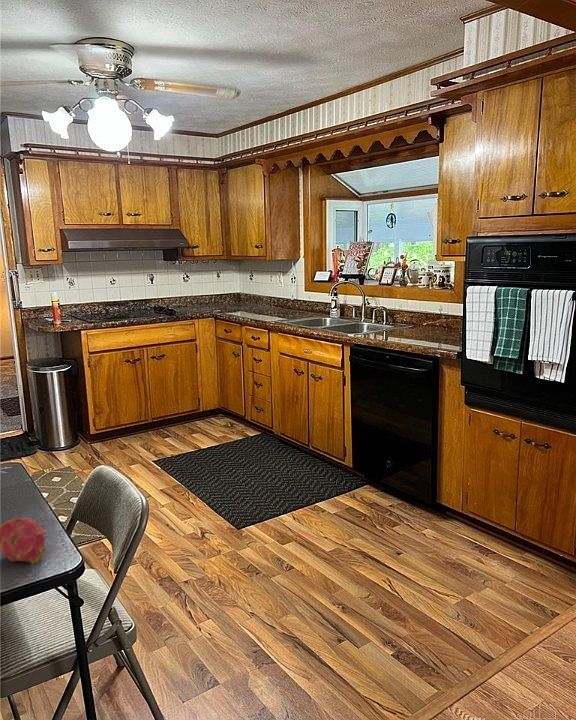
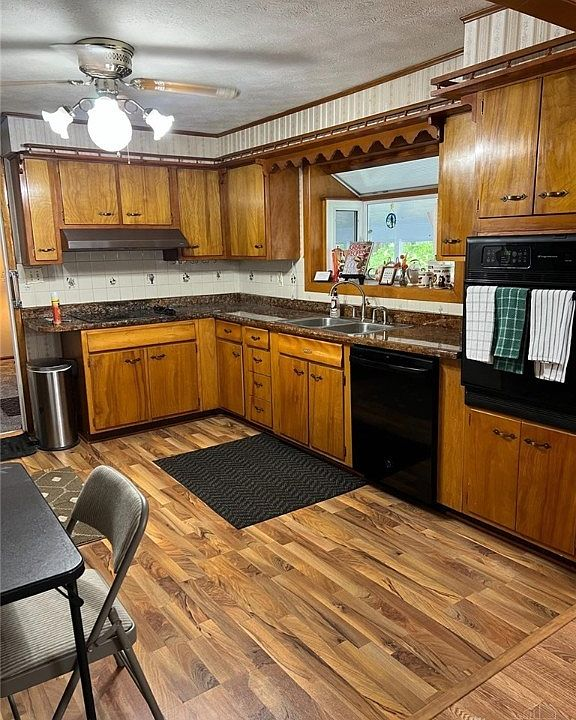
- fruit (21, 538)
